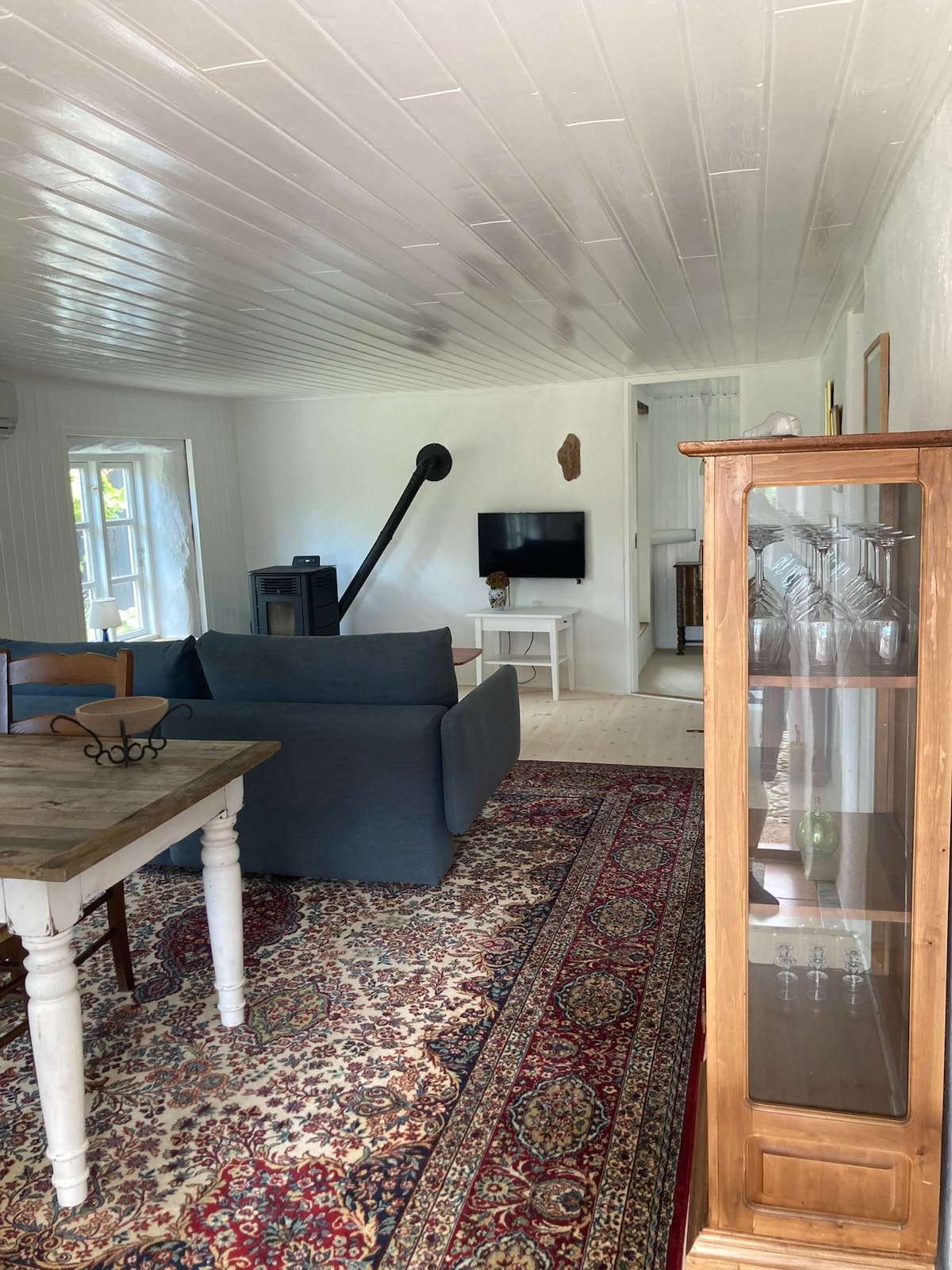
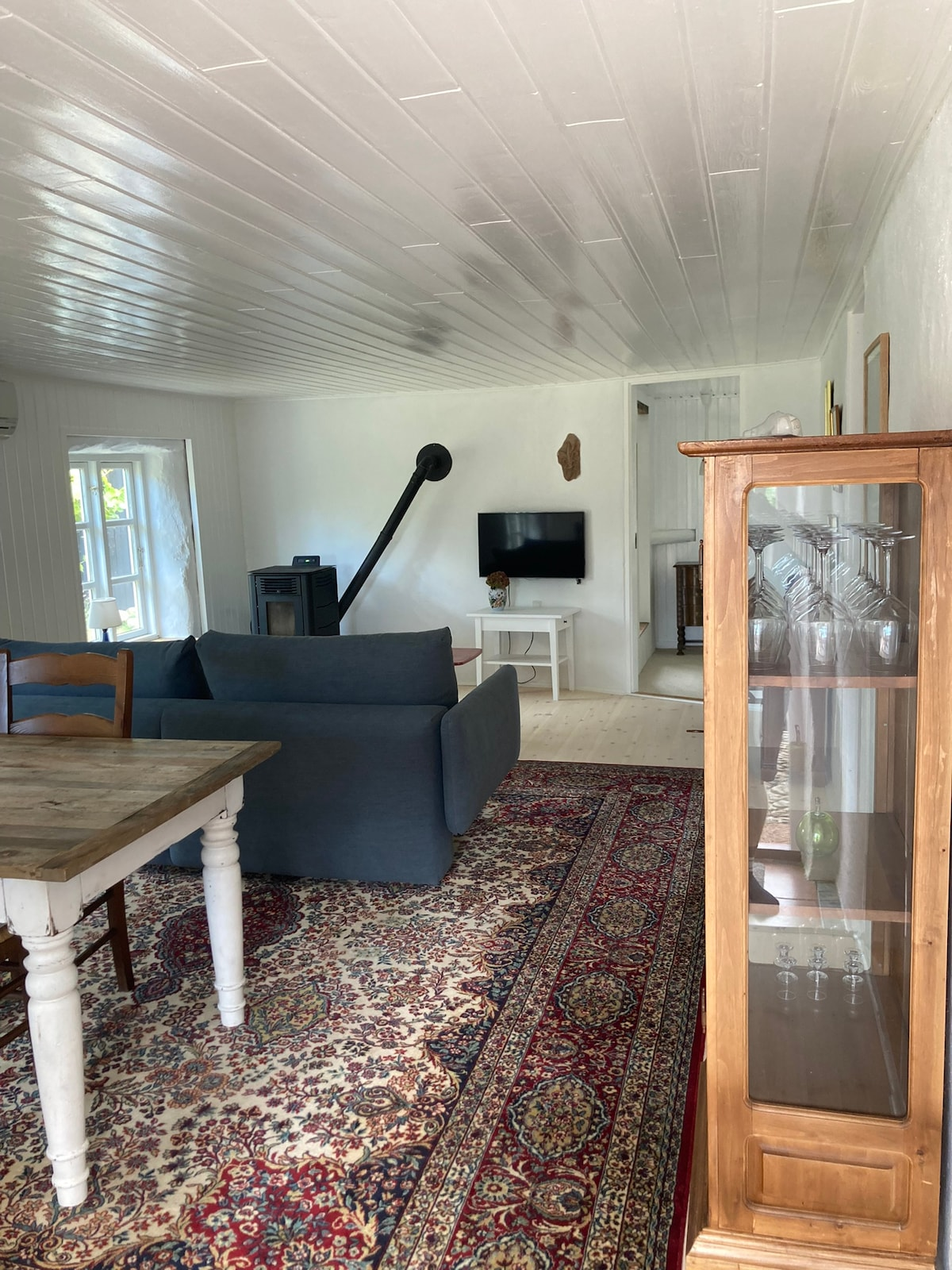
- decorative bowl (125, 734)
